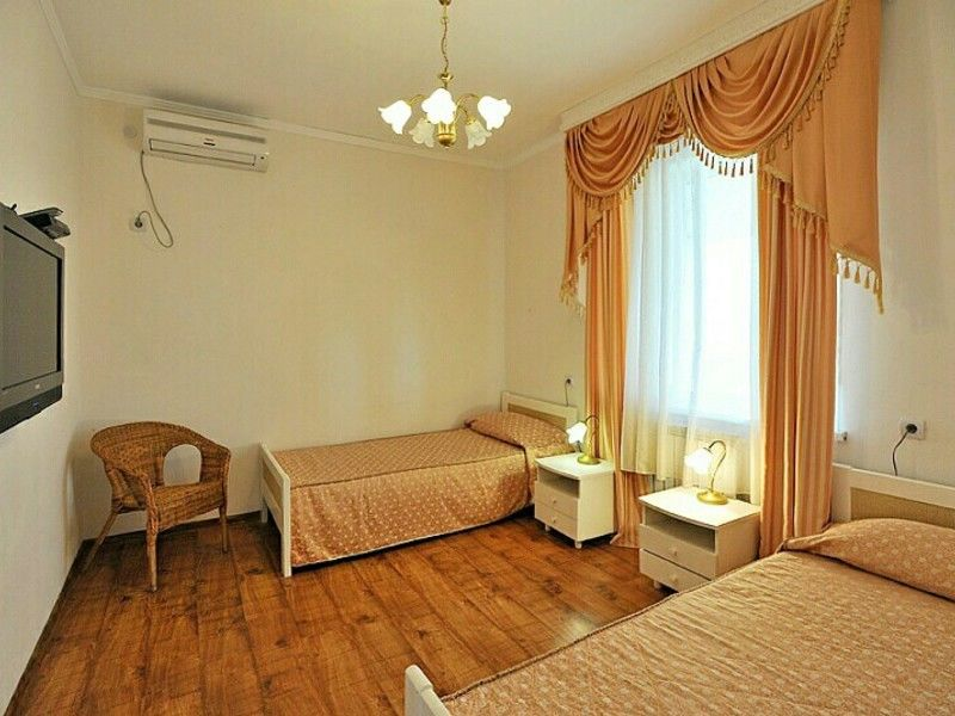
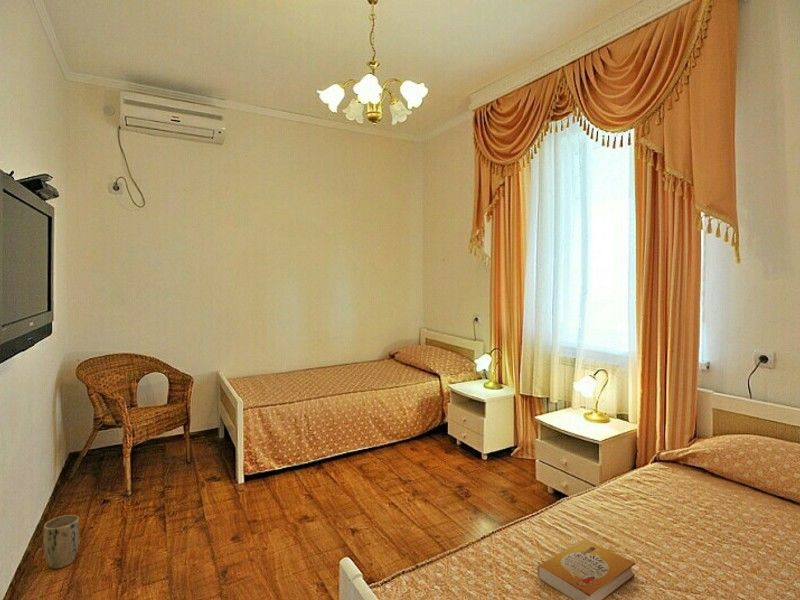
+ book (586, 570)
+ plant pot (61, 542)
